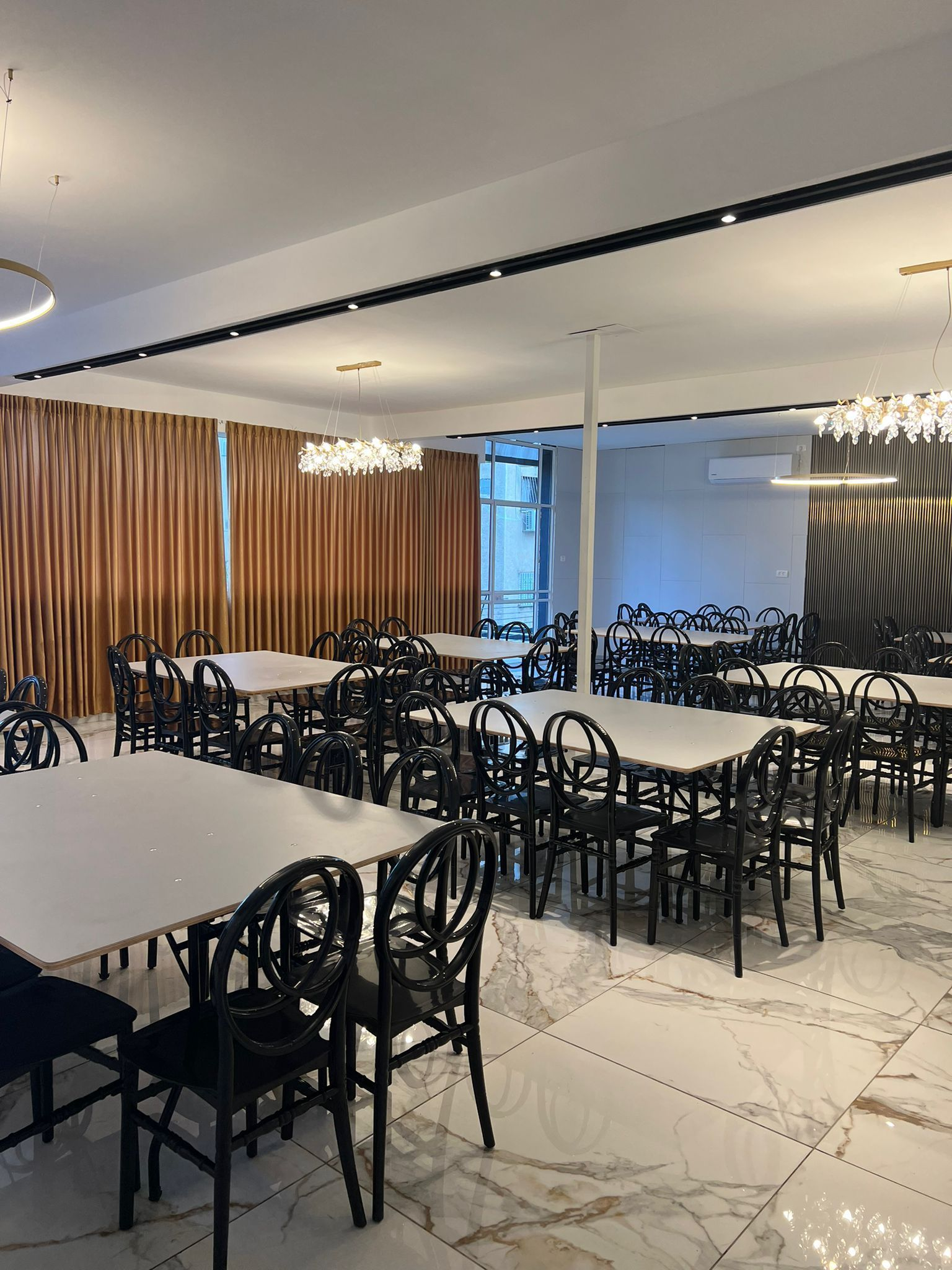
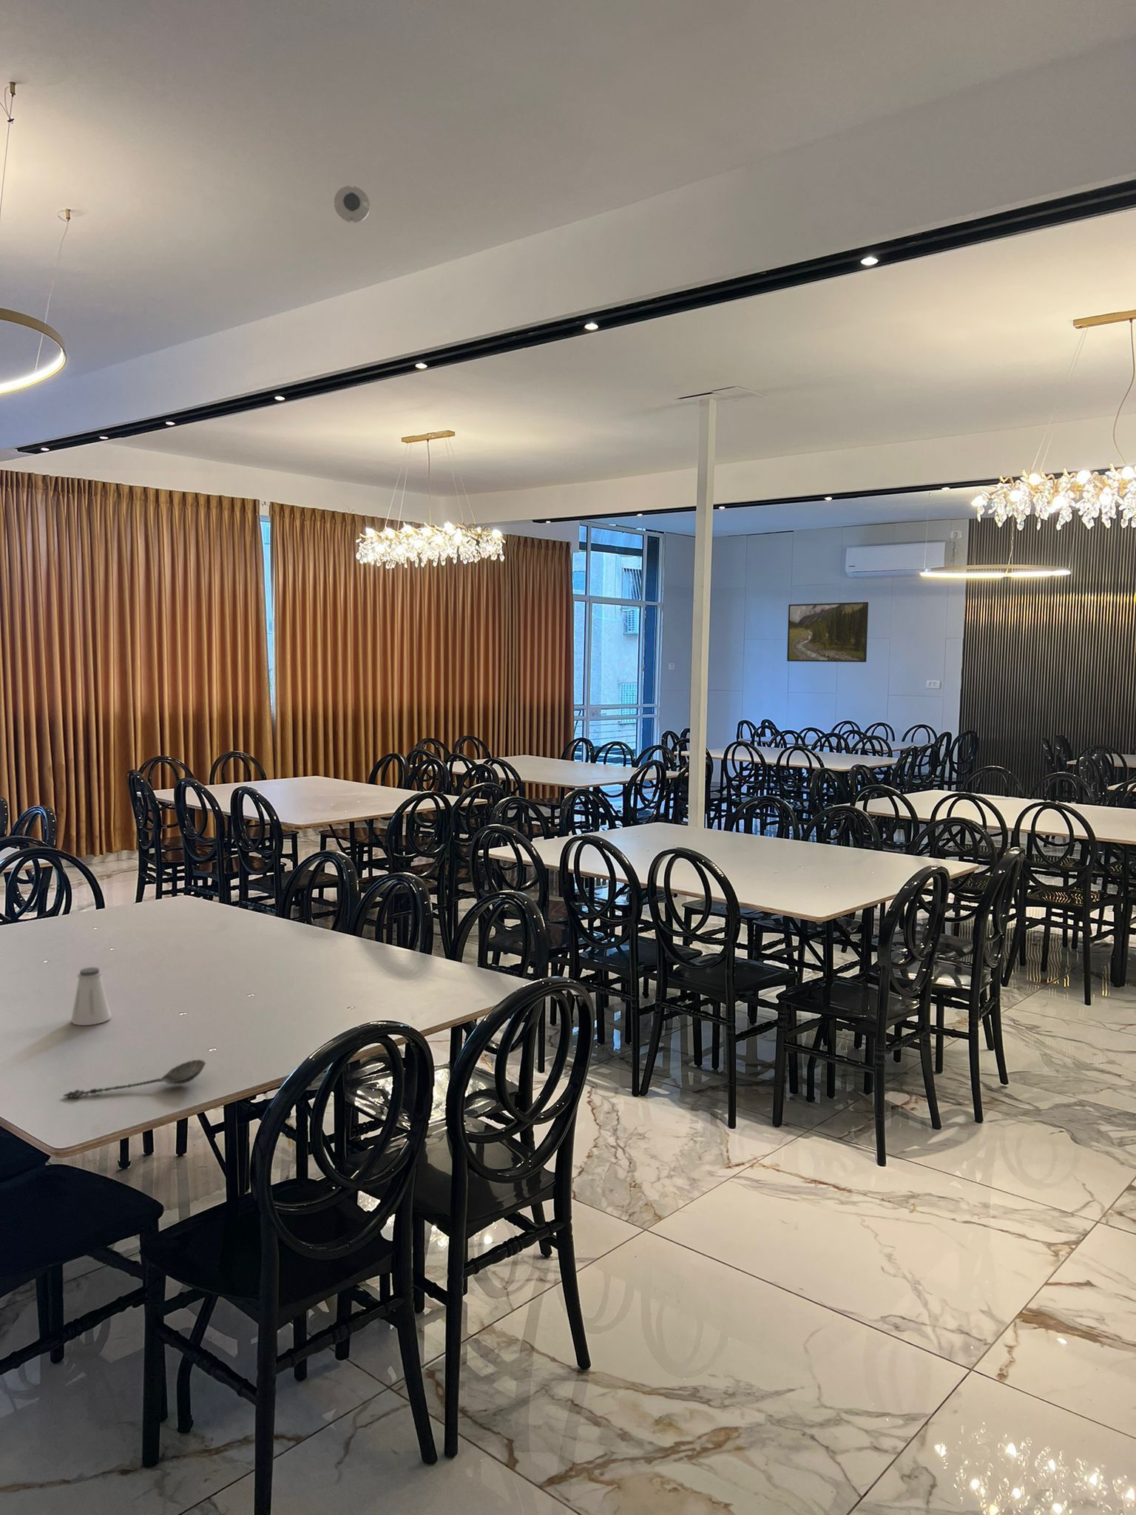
+ spoon (137, 1083)
+ smoke detector (351, 203)
+ saltshaker (91, 994)
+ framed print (826, 632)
